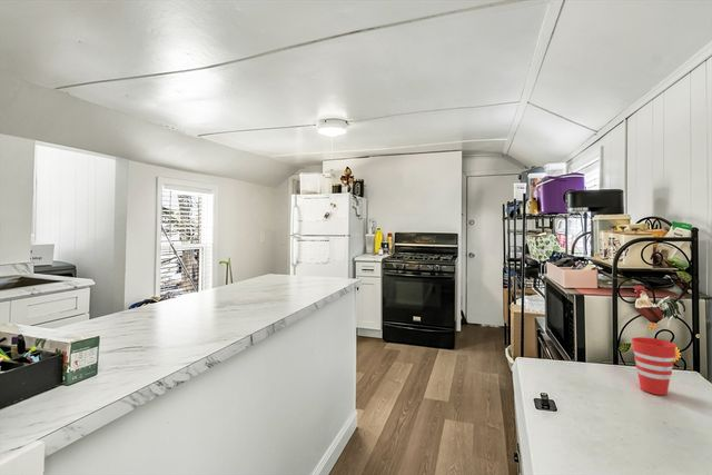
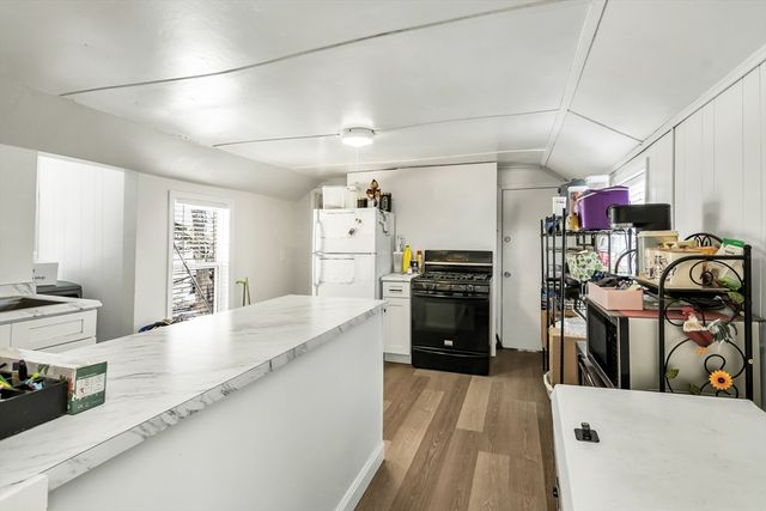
- cup (653, 366)
